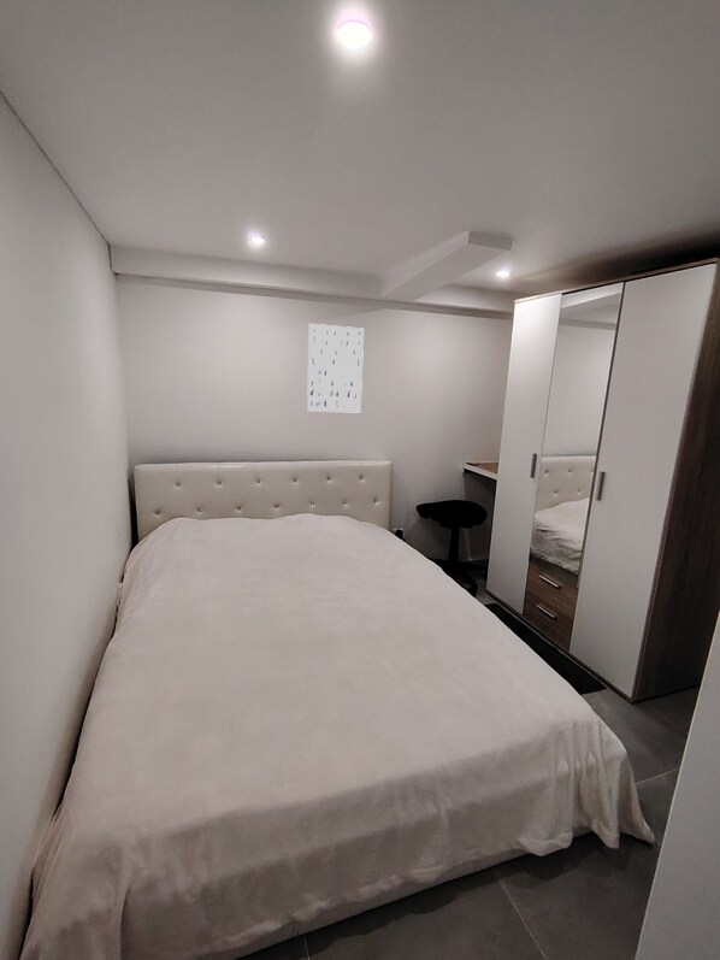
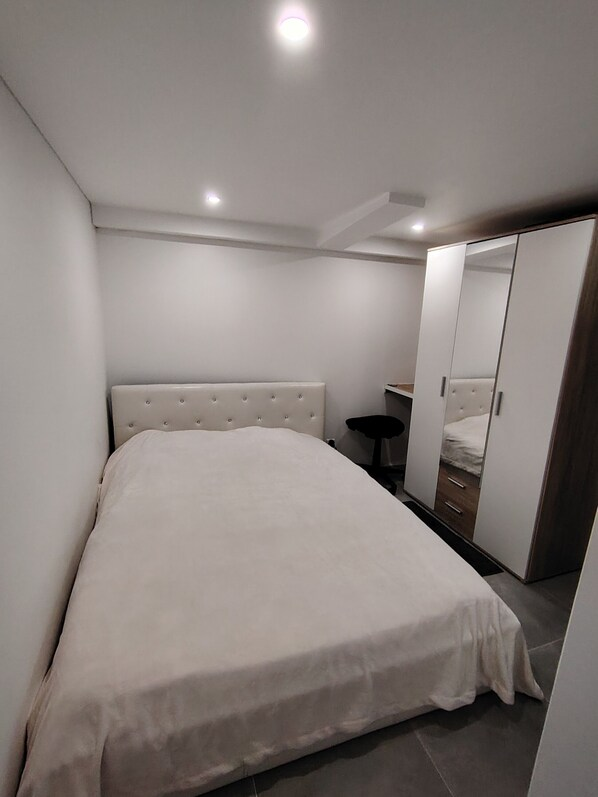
- wall art (335, 370)
